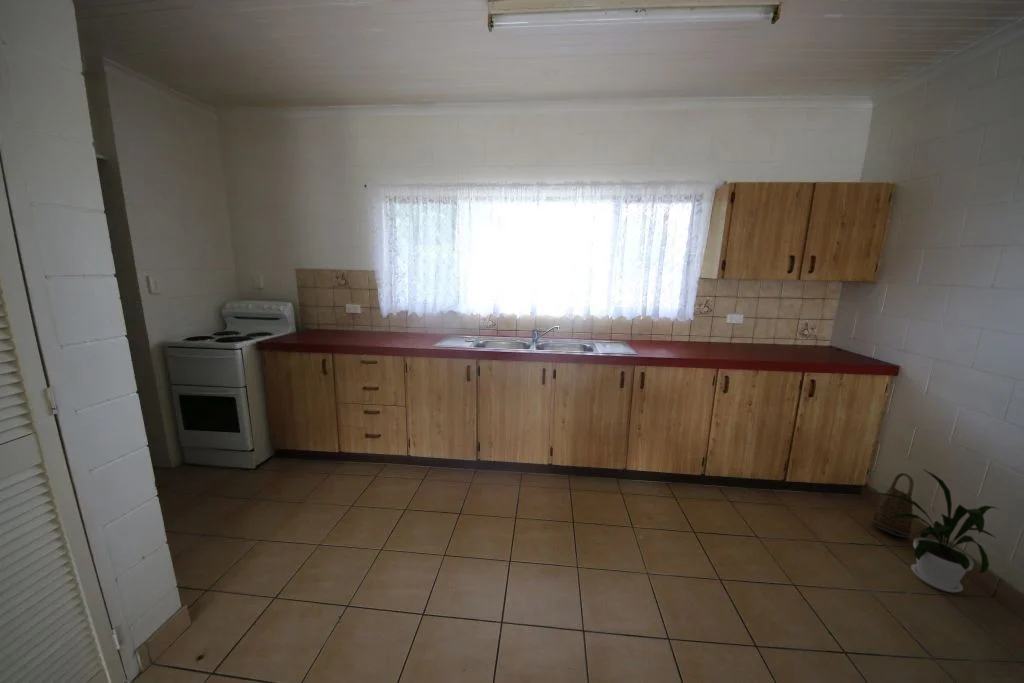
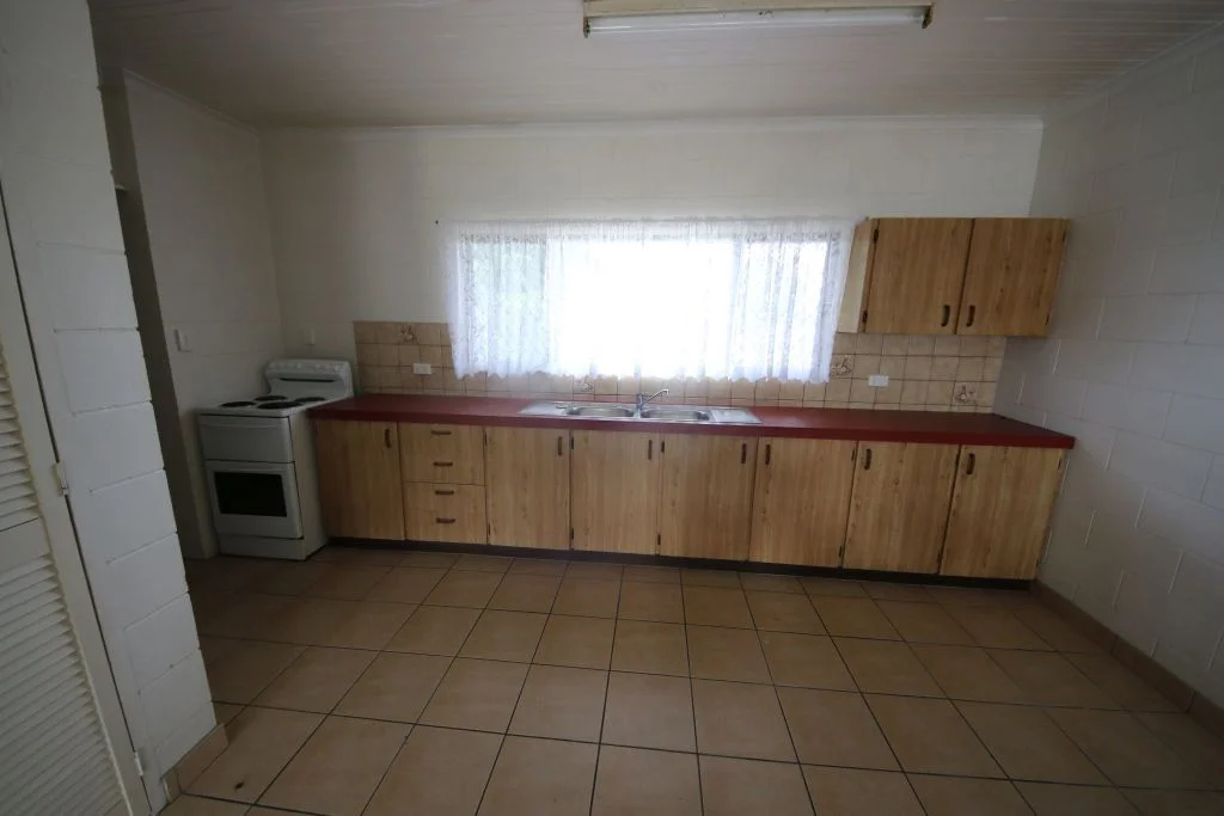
- basket (895, 504)
- house plant (942, 533)
